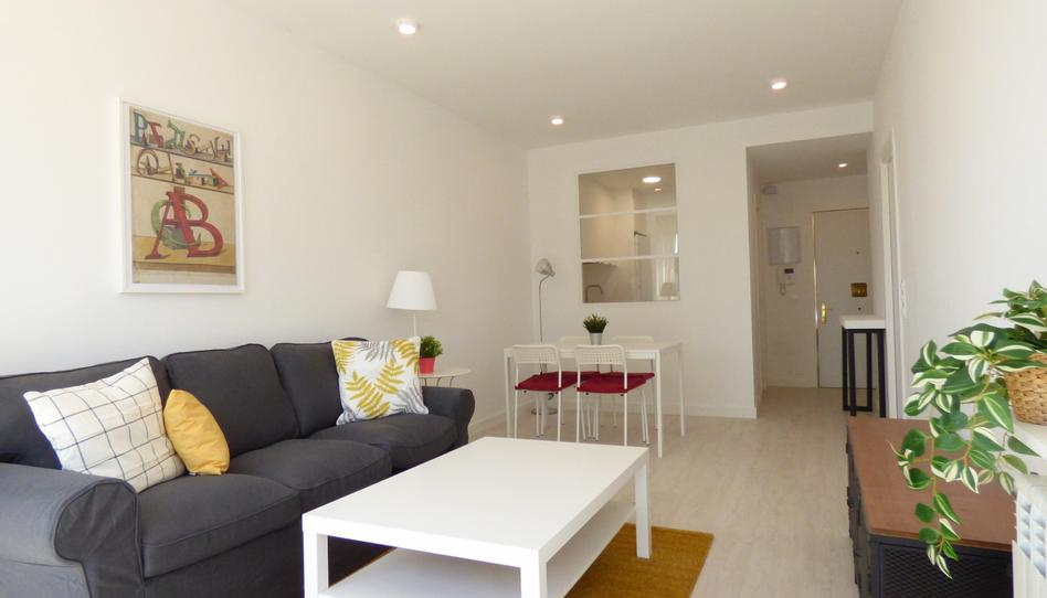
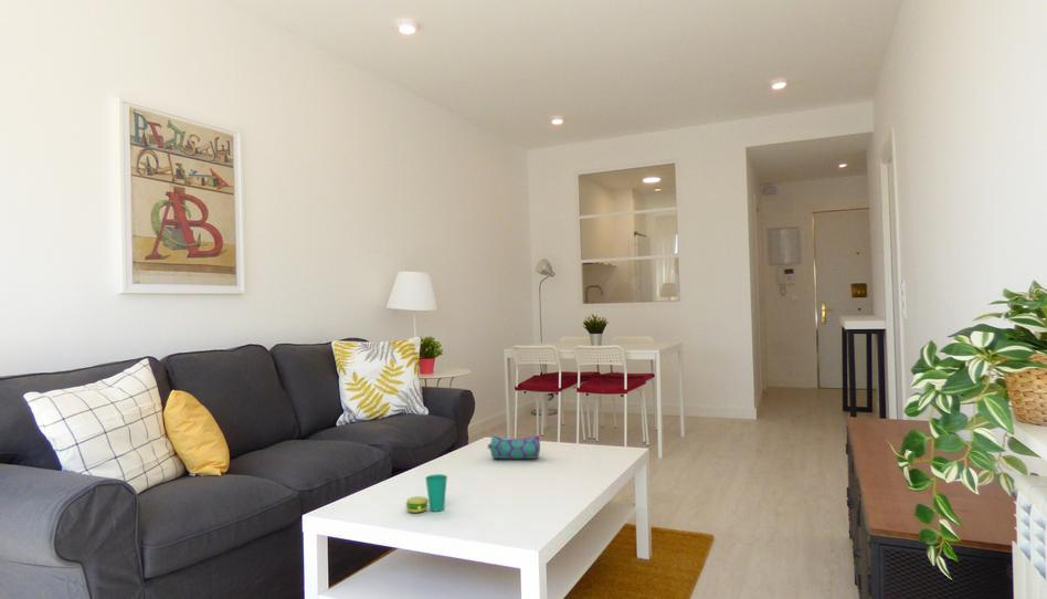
+ pencil case (515, 446)
+ cup (427, 493)
